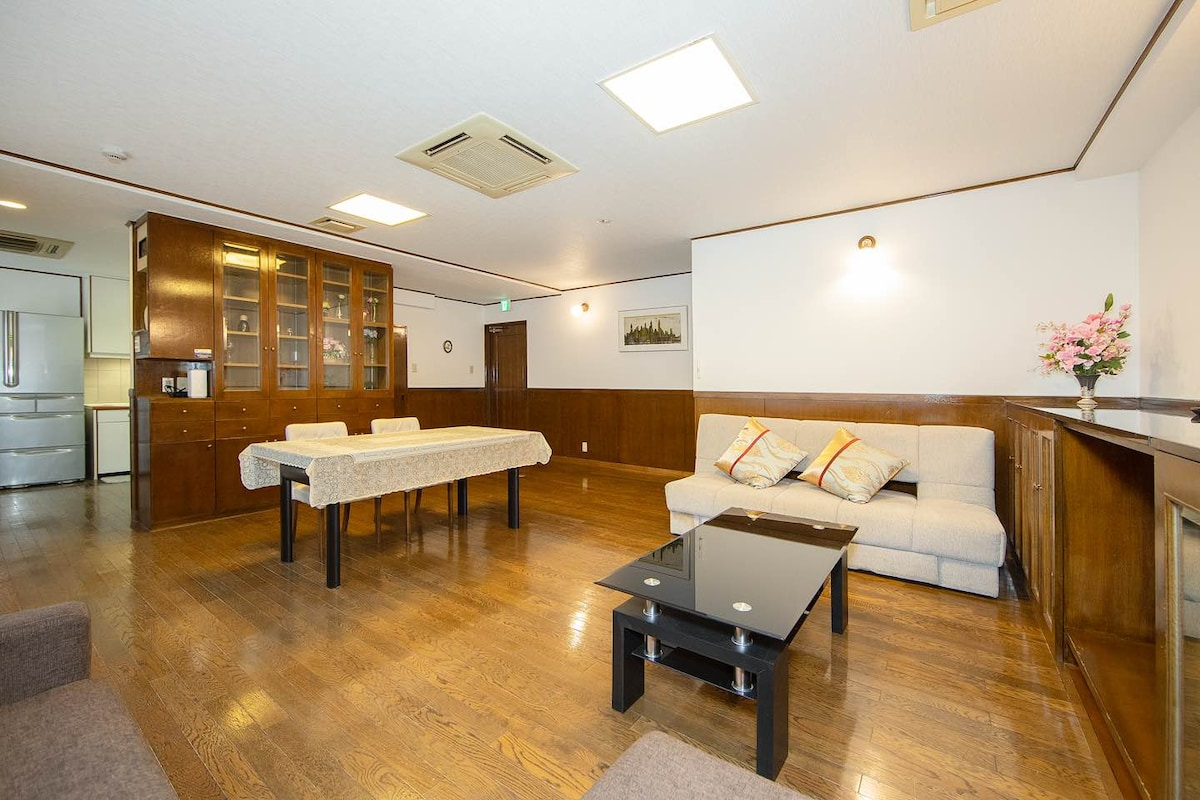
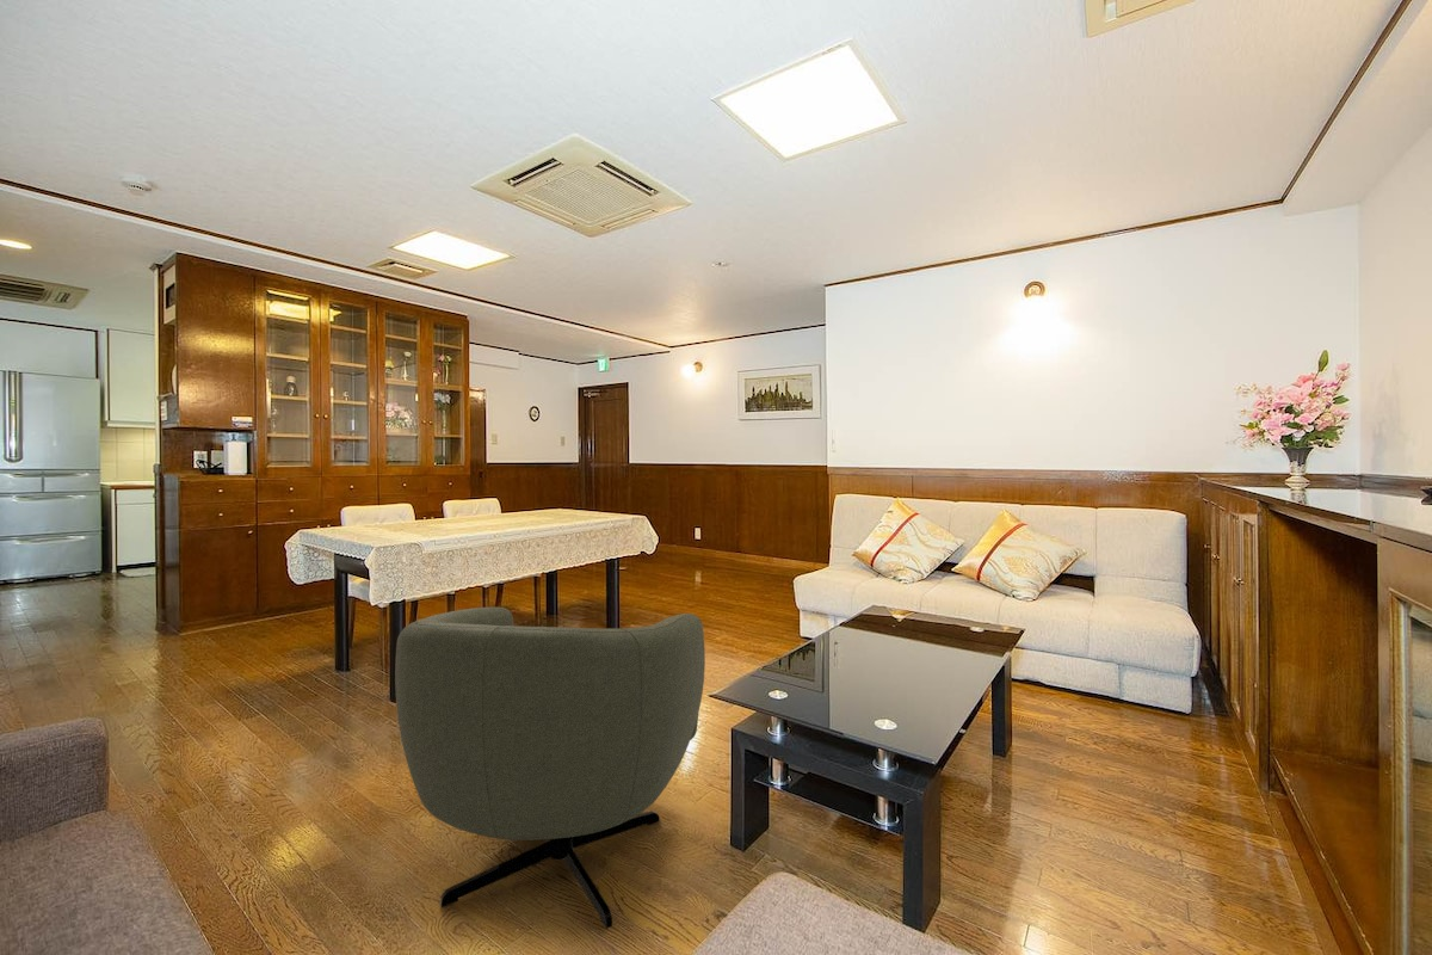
+ armchair (558, 728)
